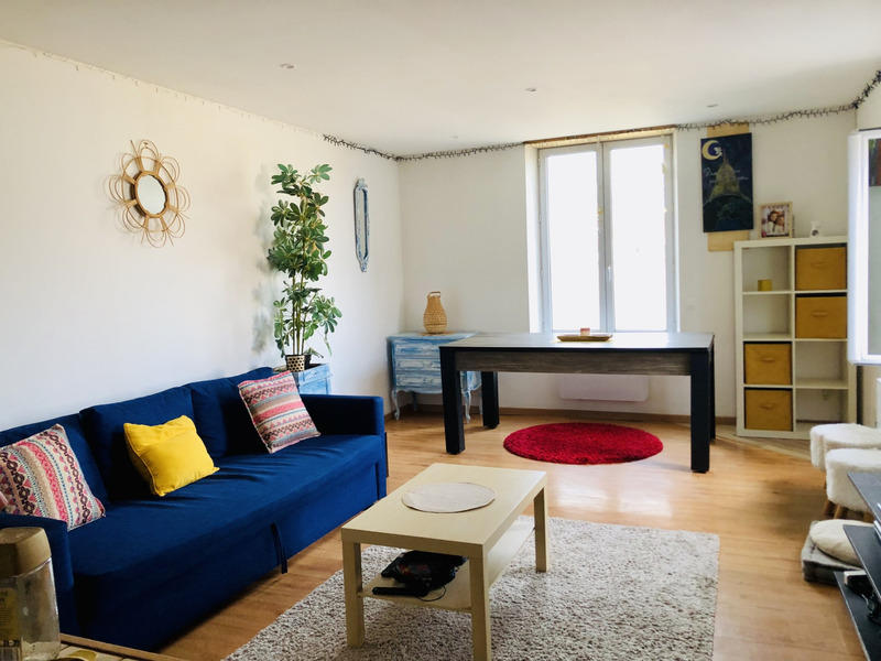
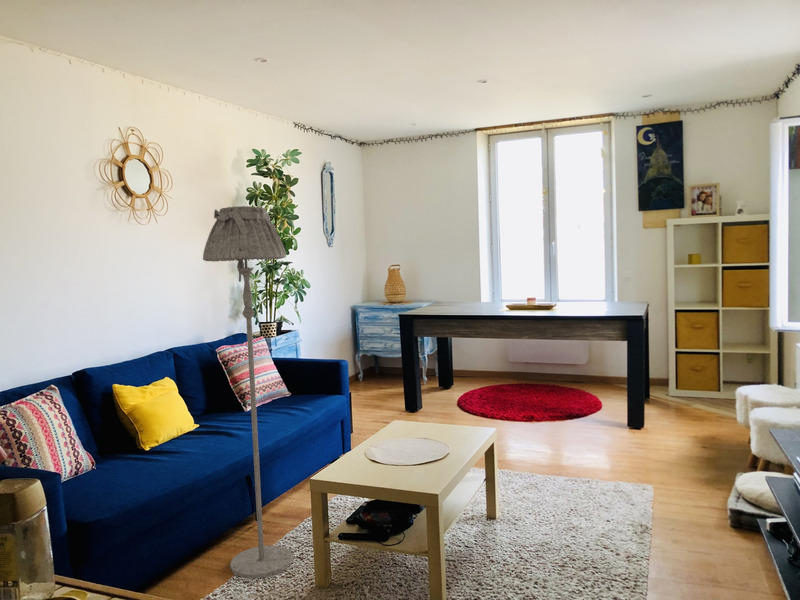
+ floor lamp (252, 388)
